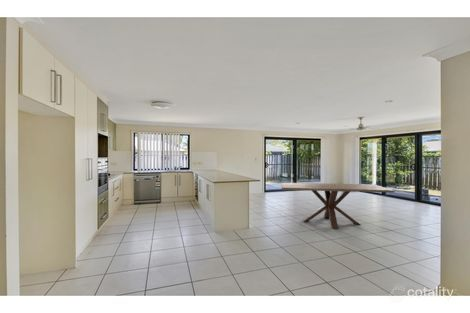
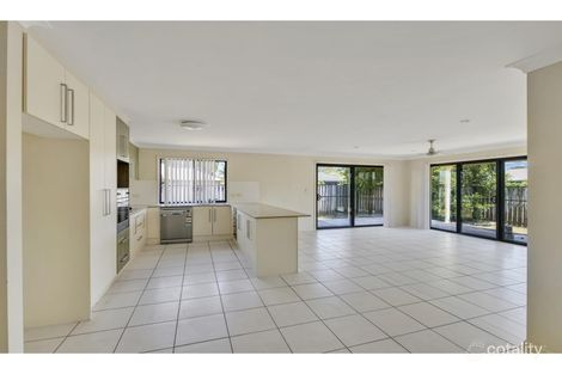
- dining table (330, 204)
